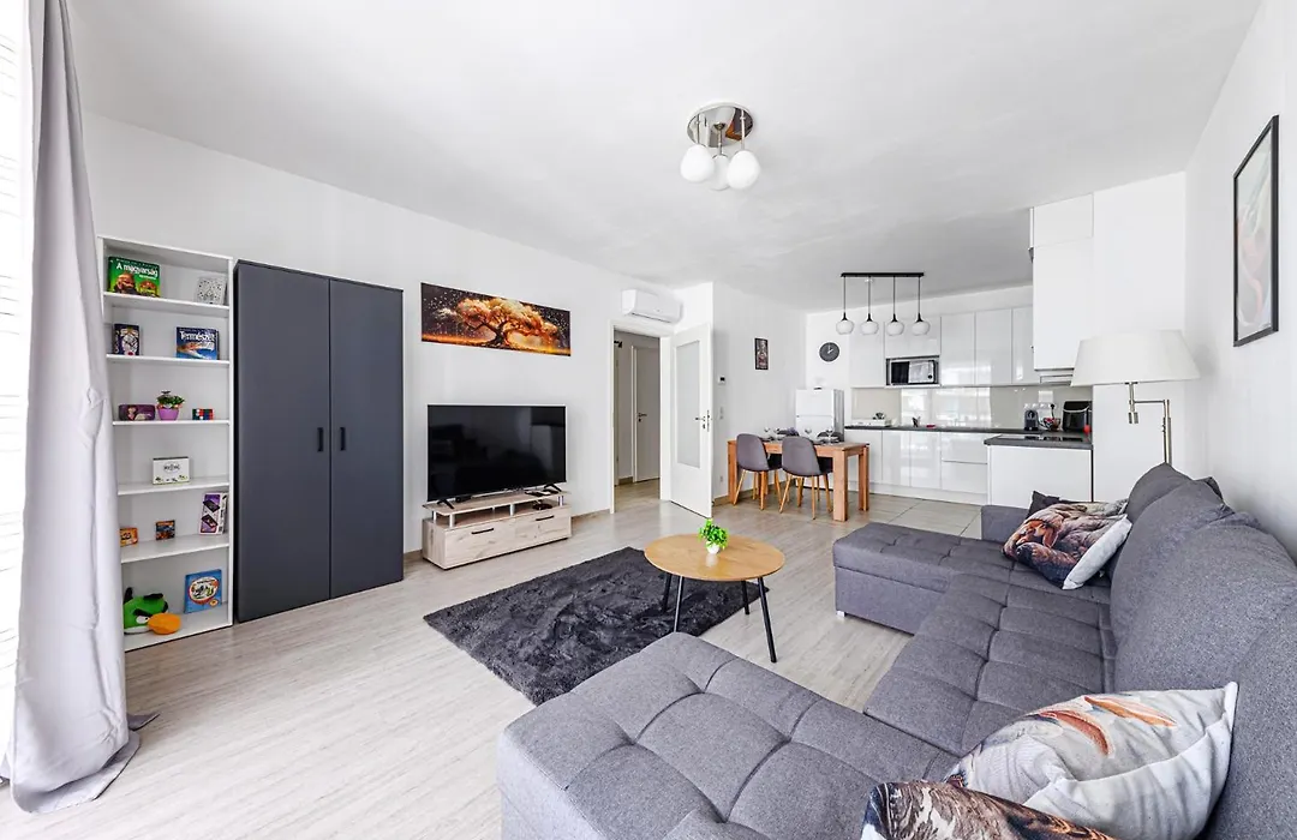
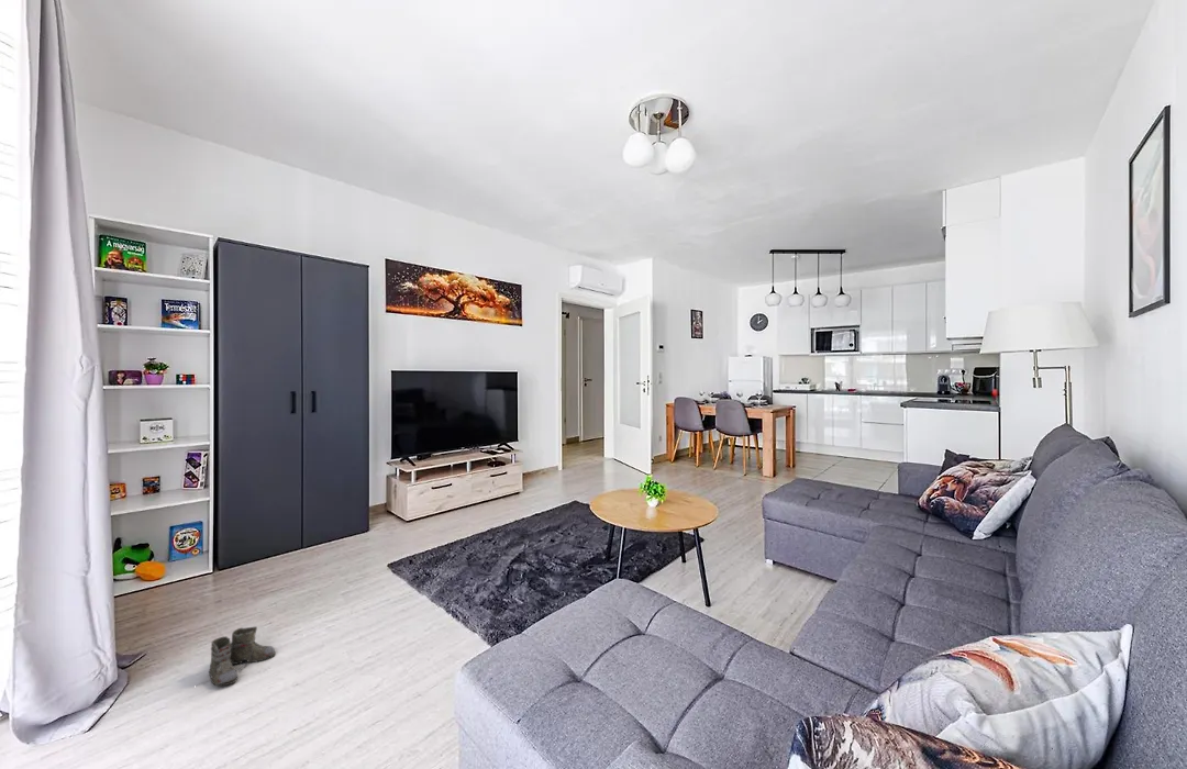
+ boots (236, 653)
